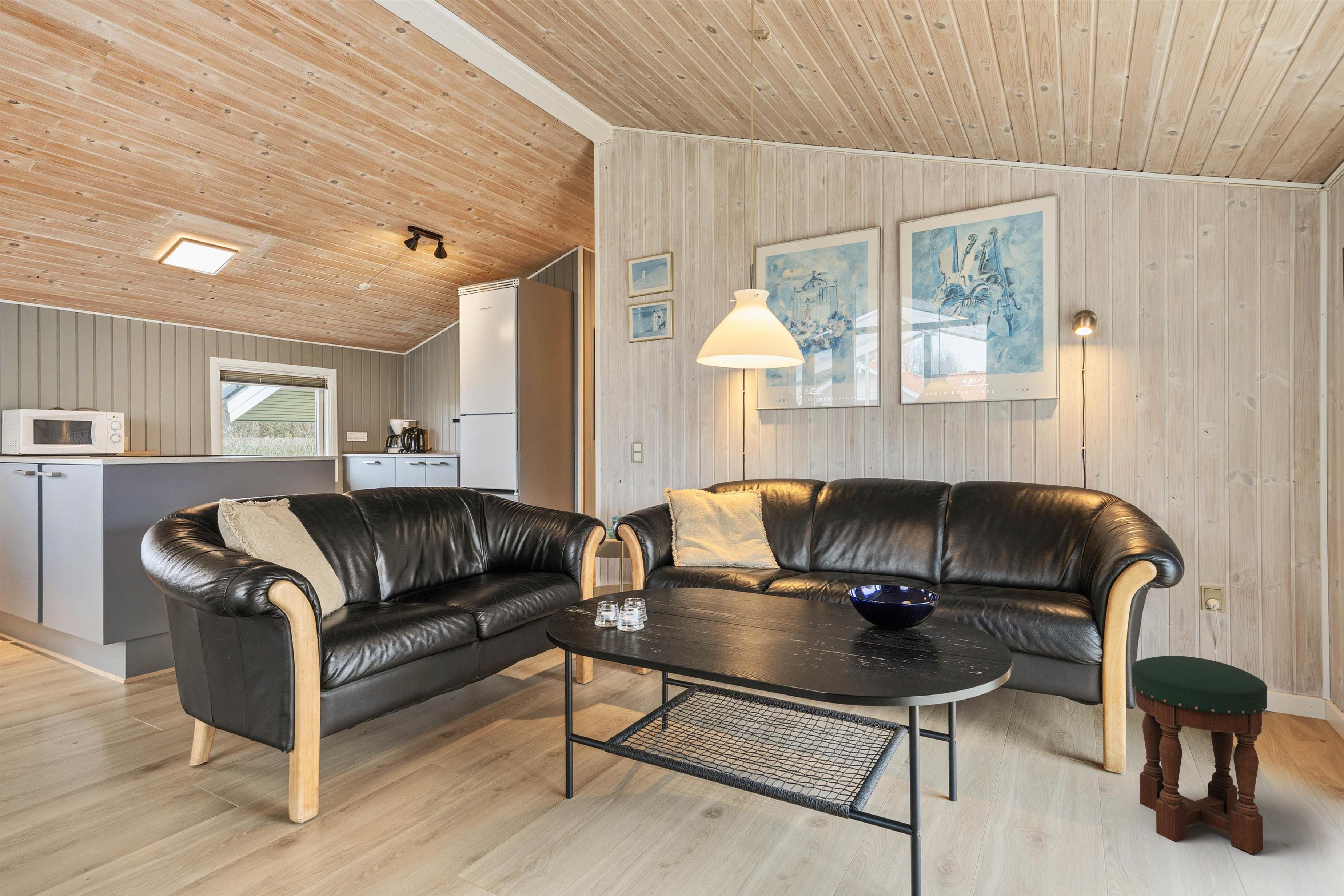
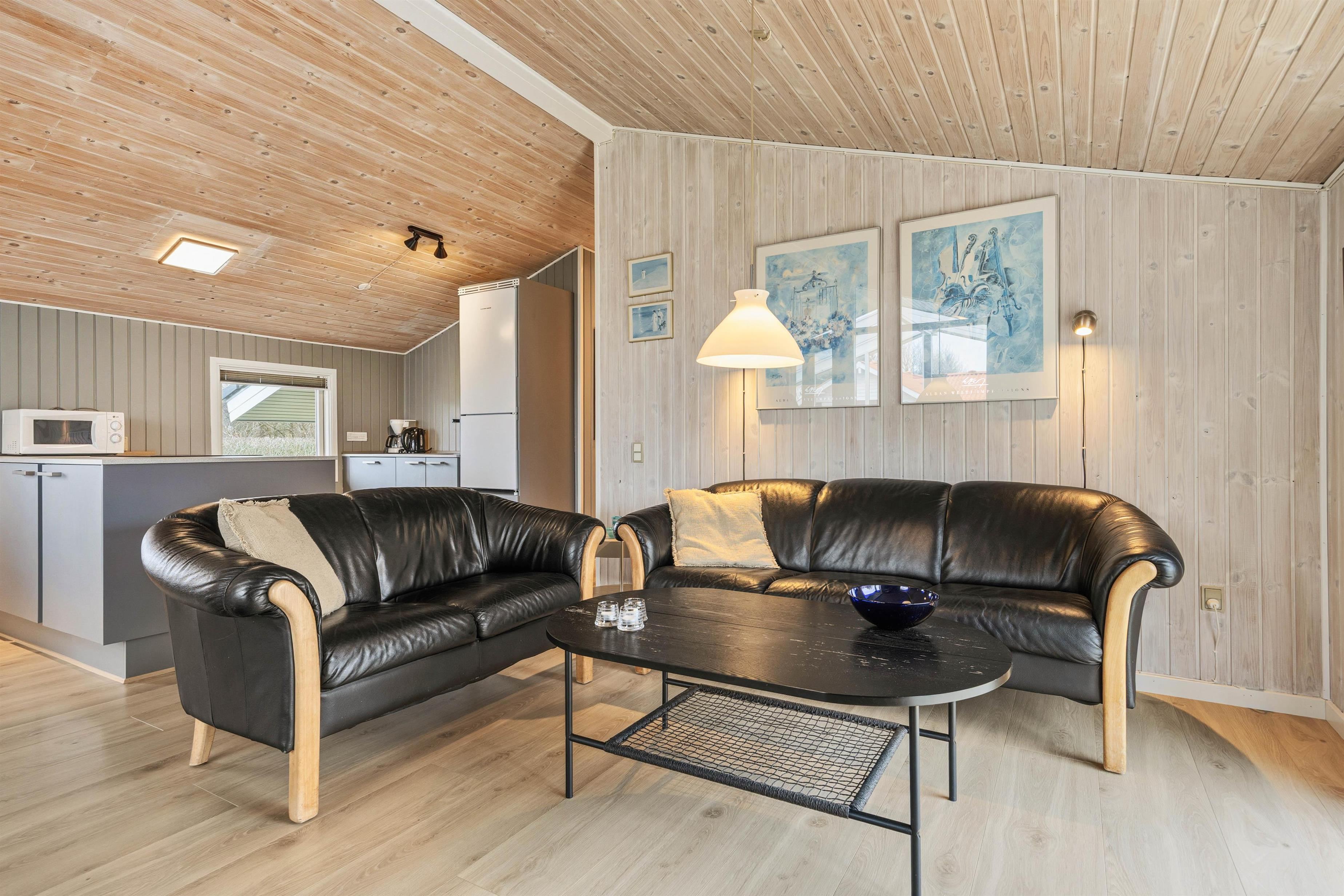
- stool (1199, 729)
